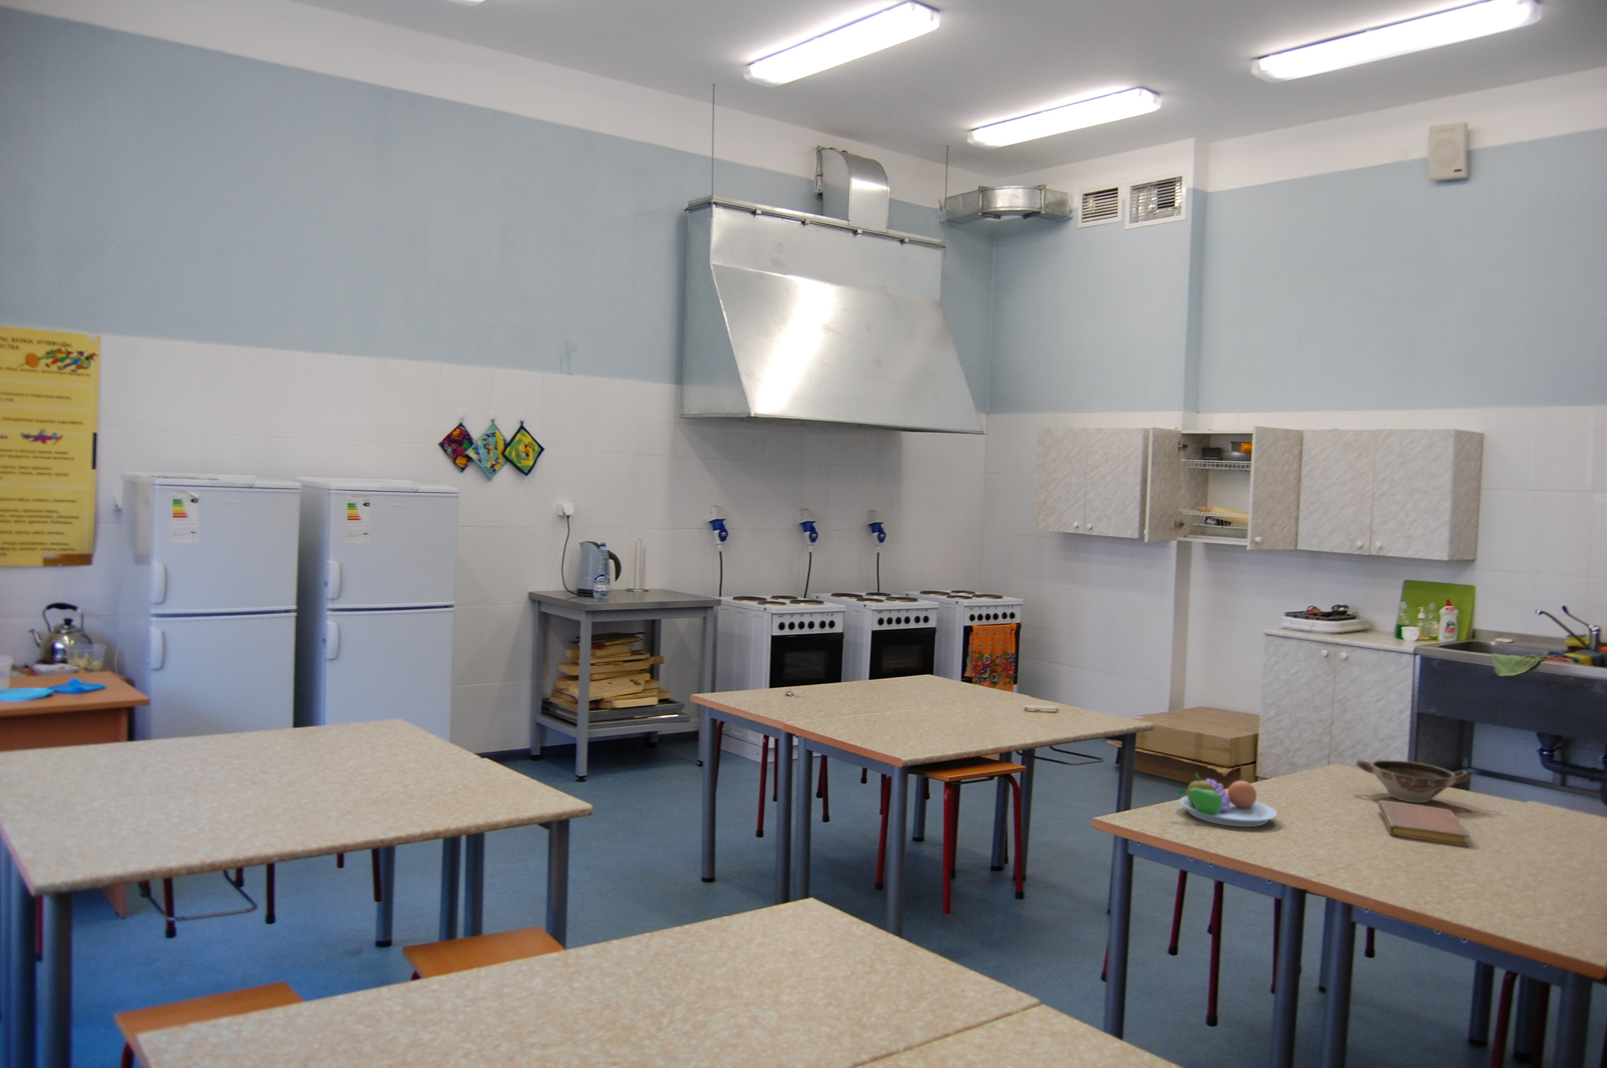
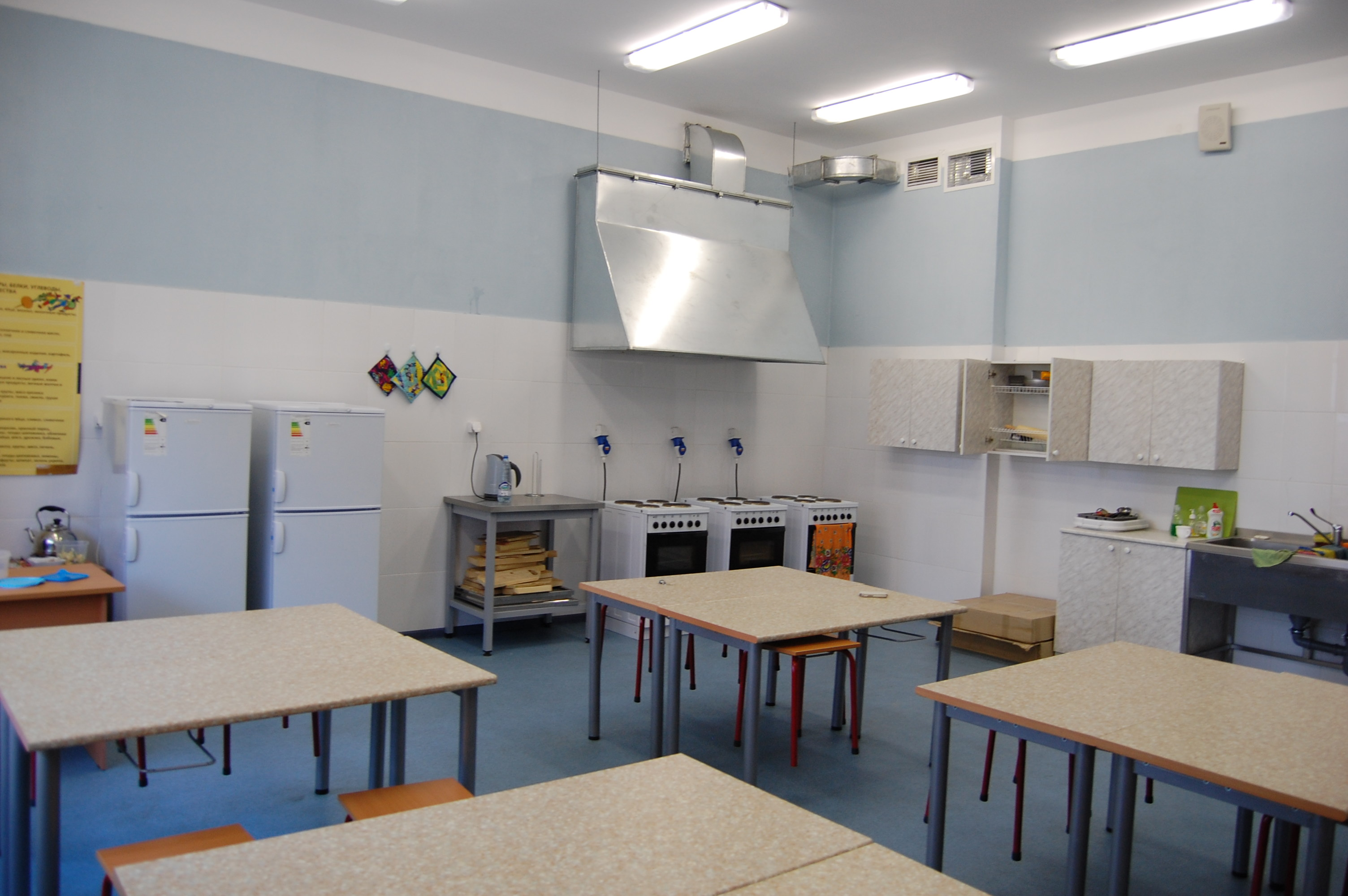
- fruit bowl (1224, 797)
- bowl (1411, 781)
- notebook (1421, 821)
